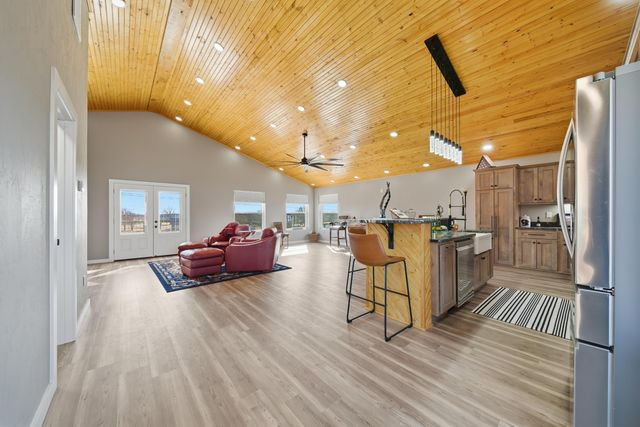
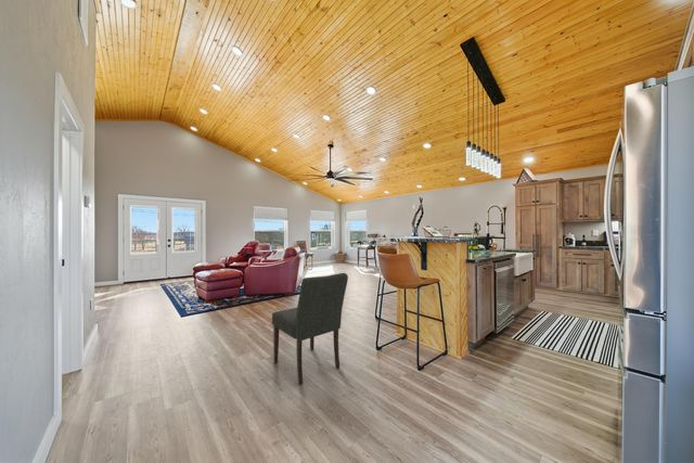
+ chair (309, 319)
